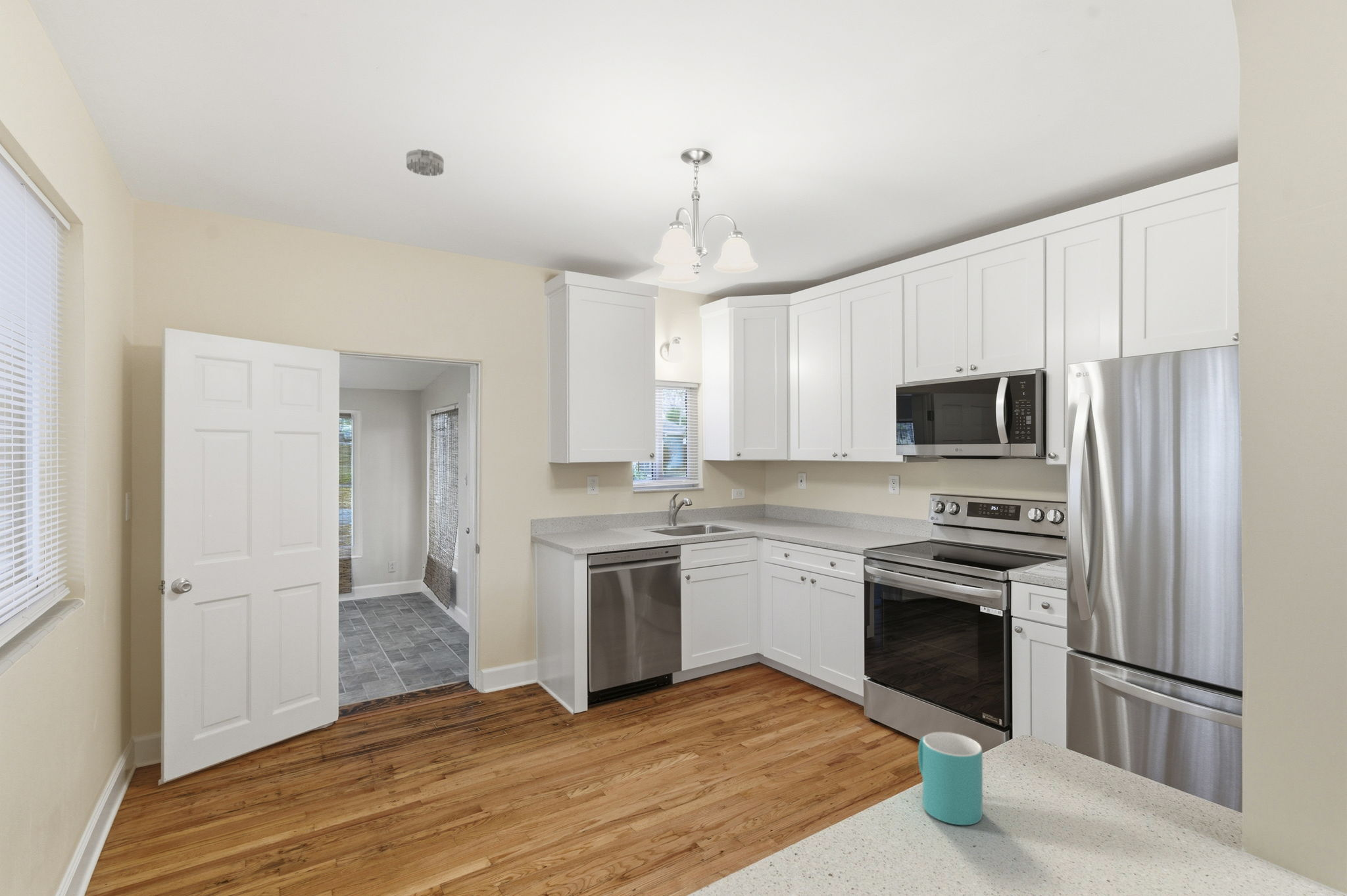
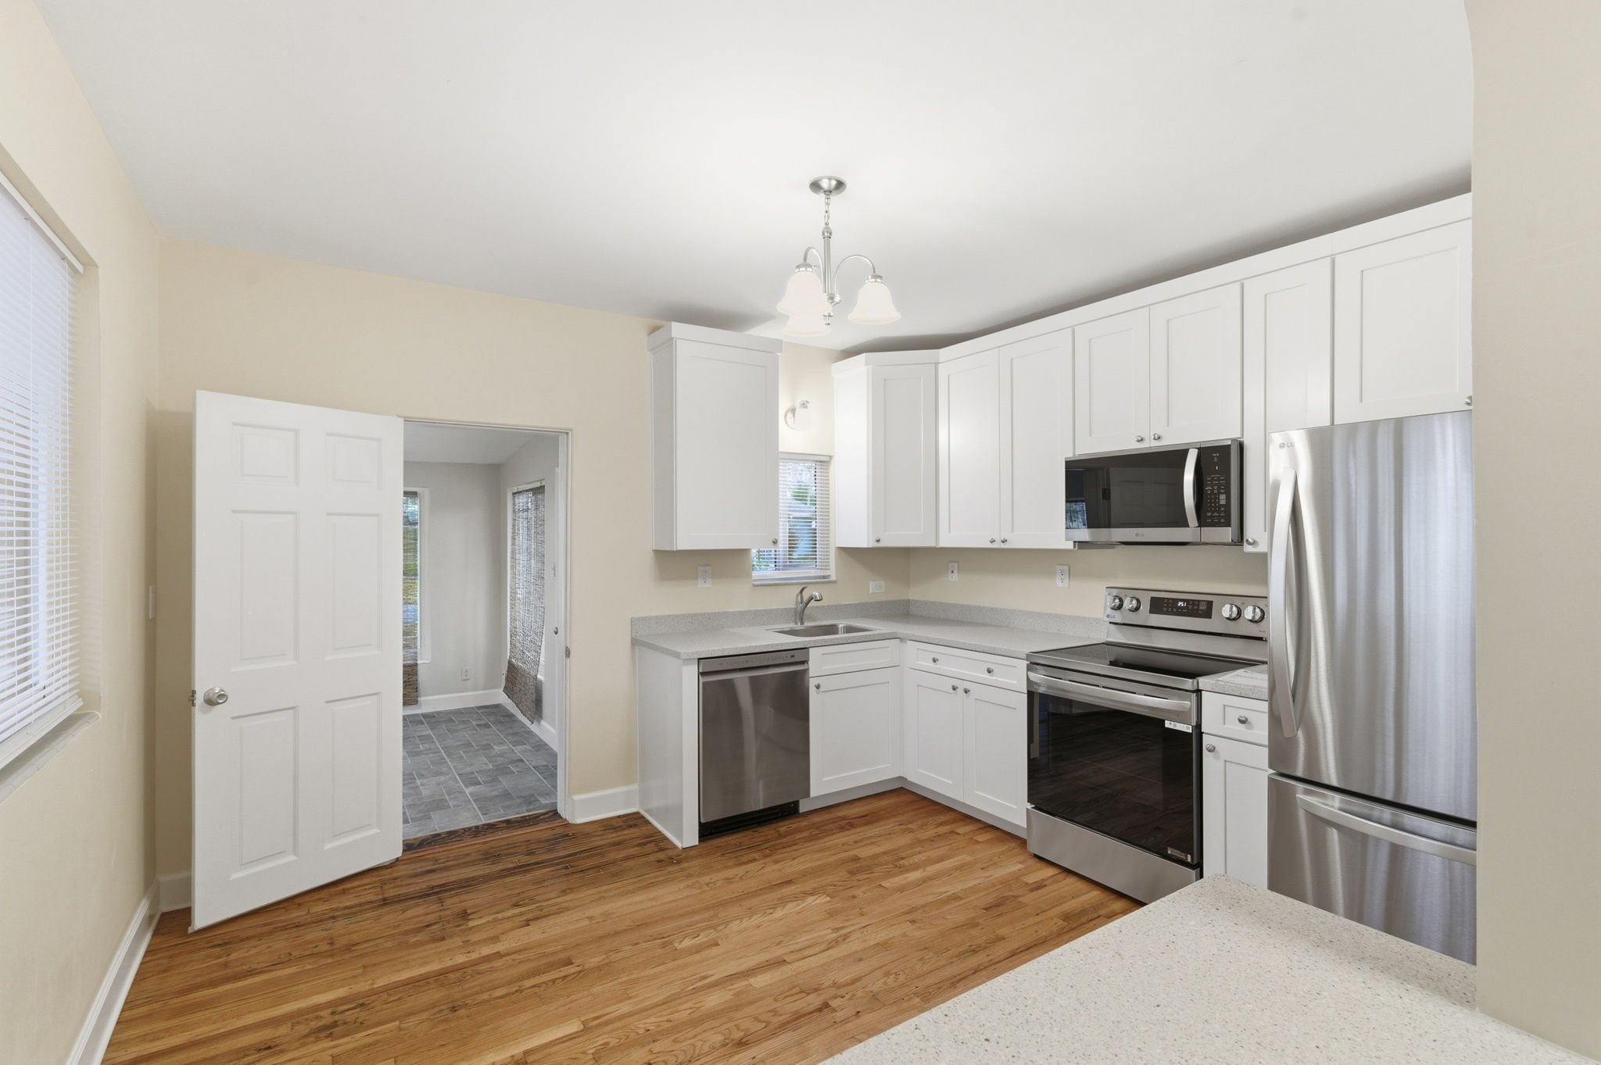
- smoke detector (425, 162)
- mug (944, 770)
